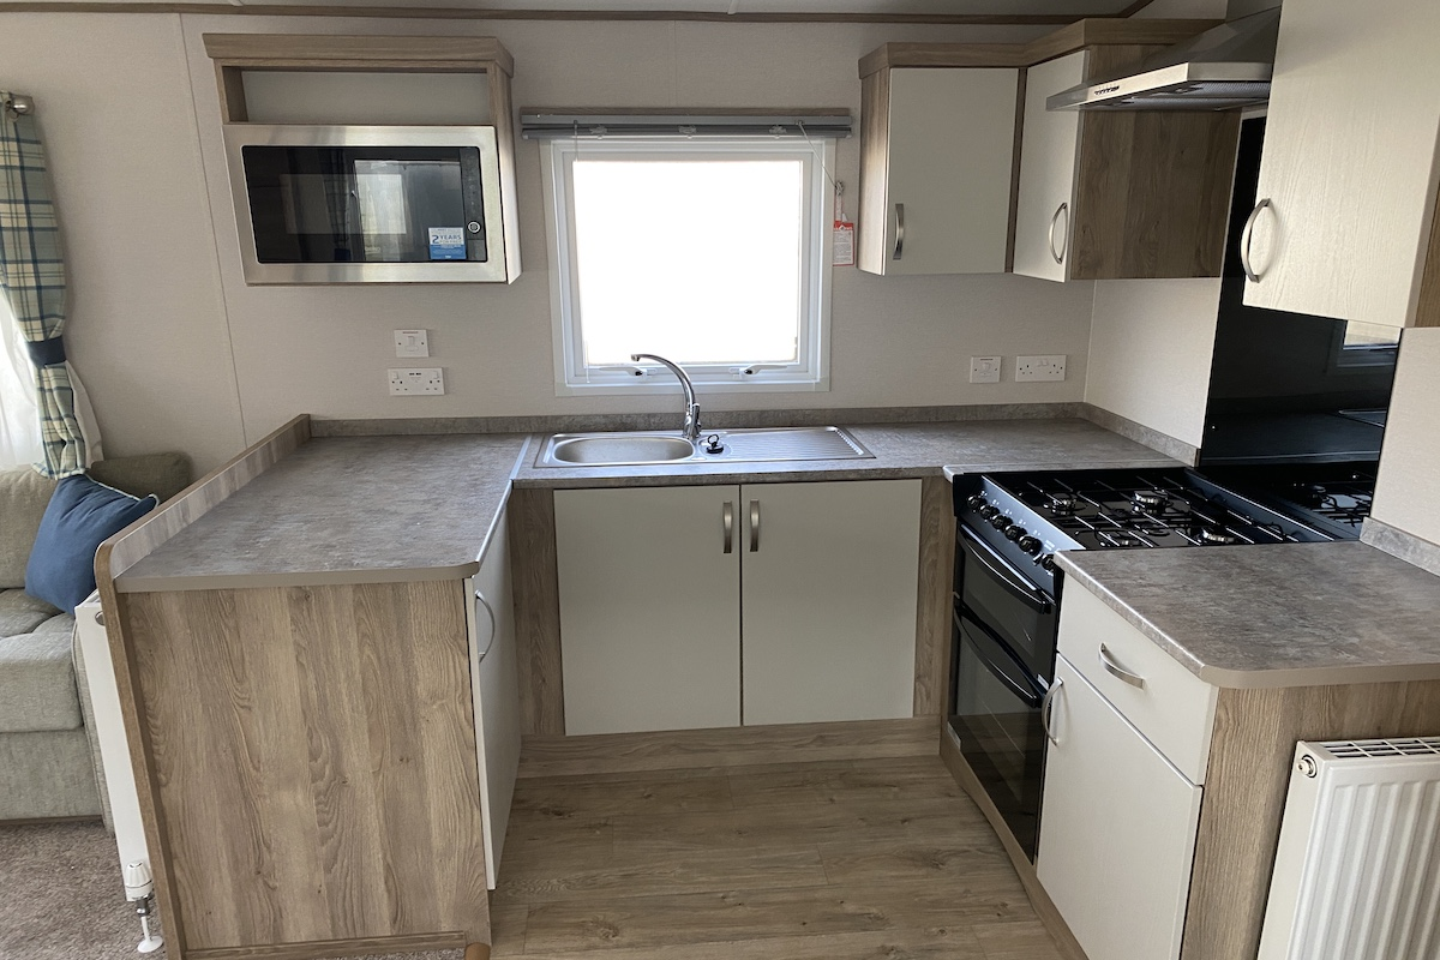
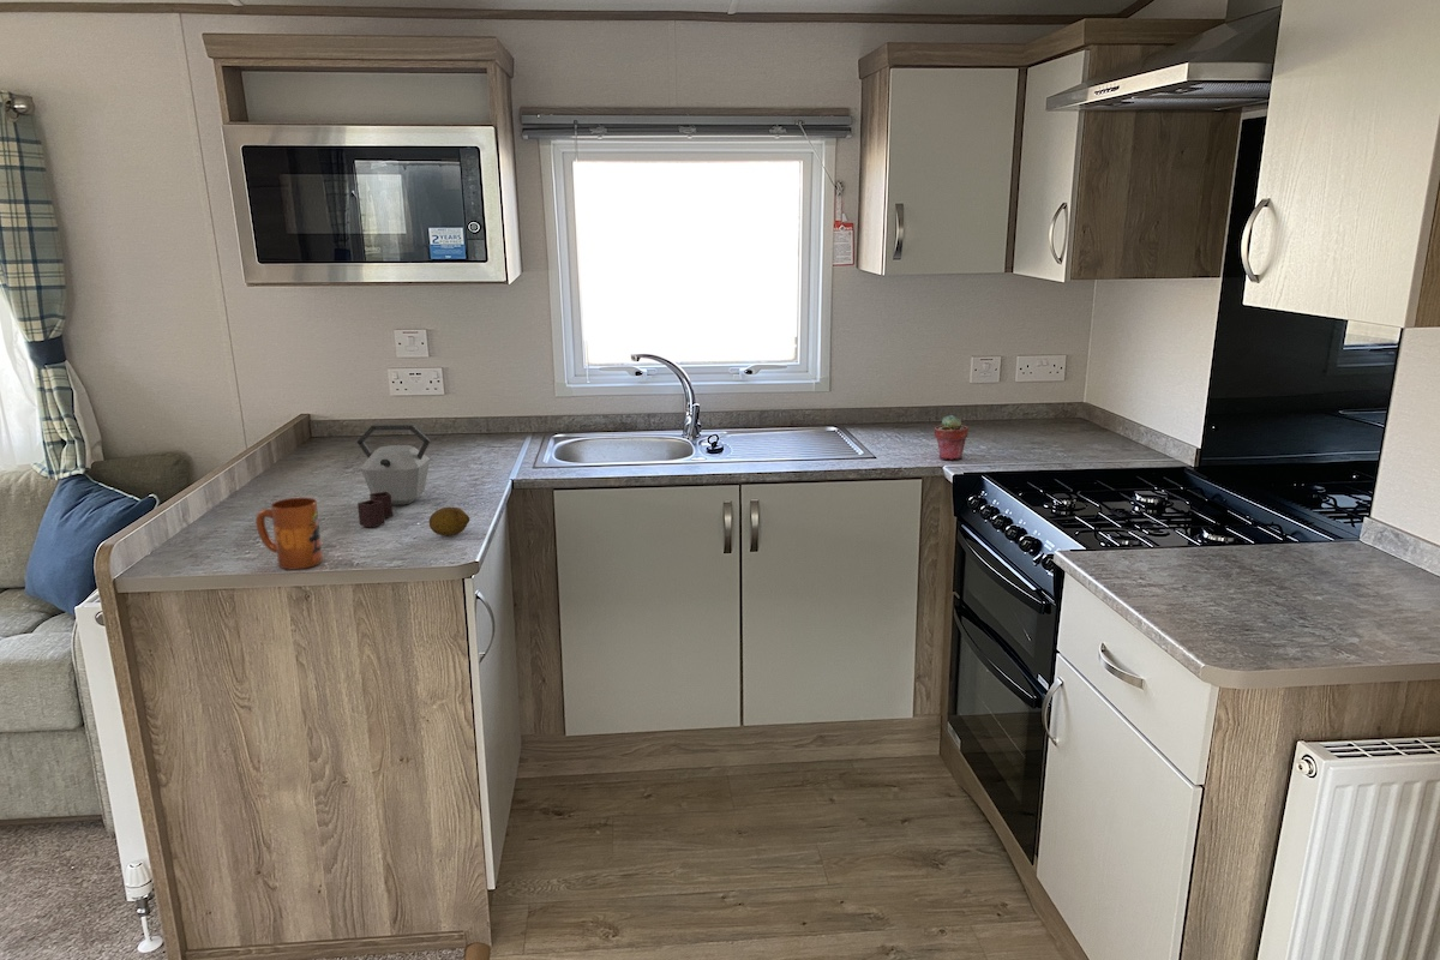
+ kettle (385, 470)
+ potted succulent (950, 436)
+ mug (287, 533)
+ fruit (449, 521)
